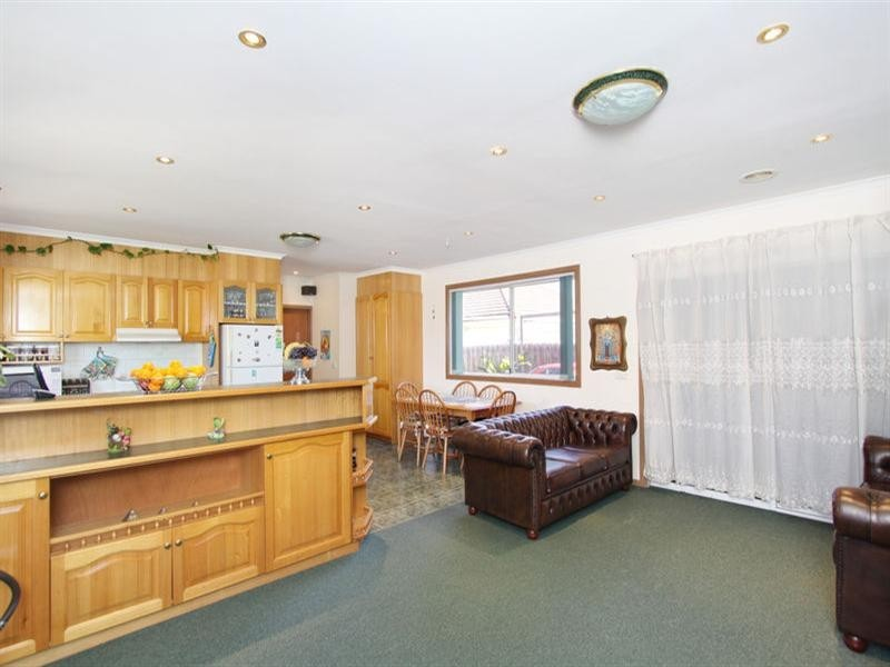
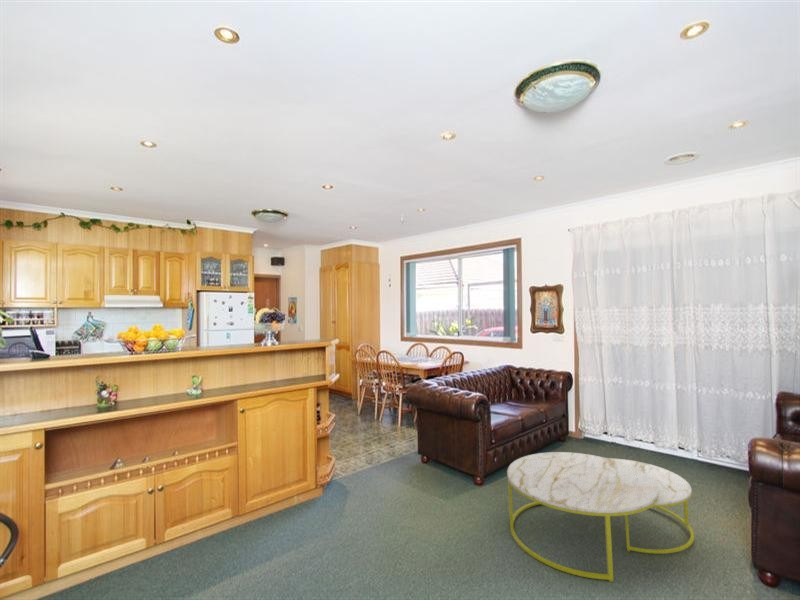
+ coffee table (594, 499)
